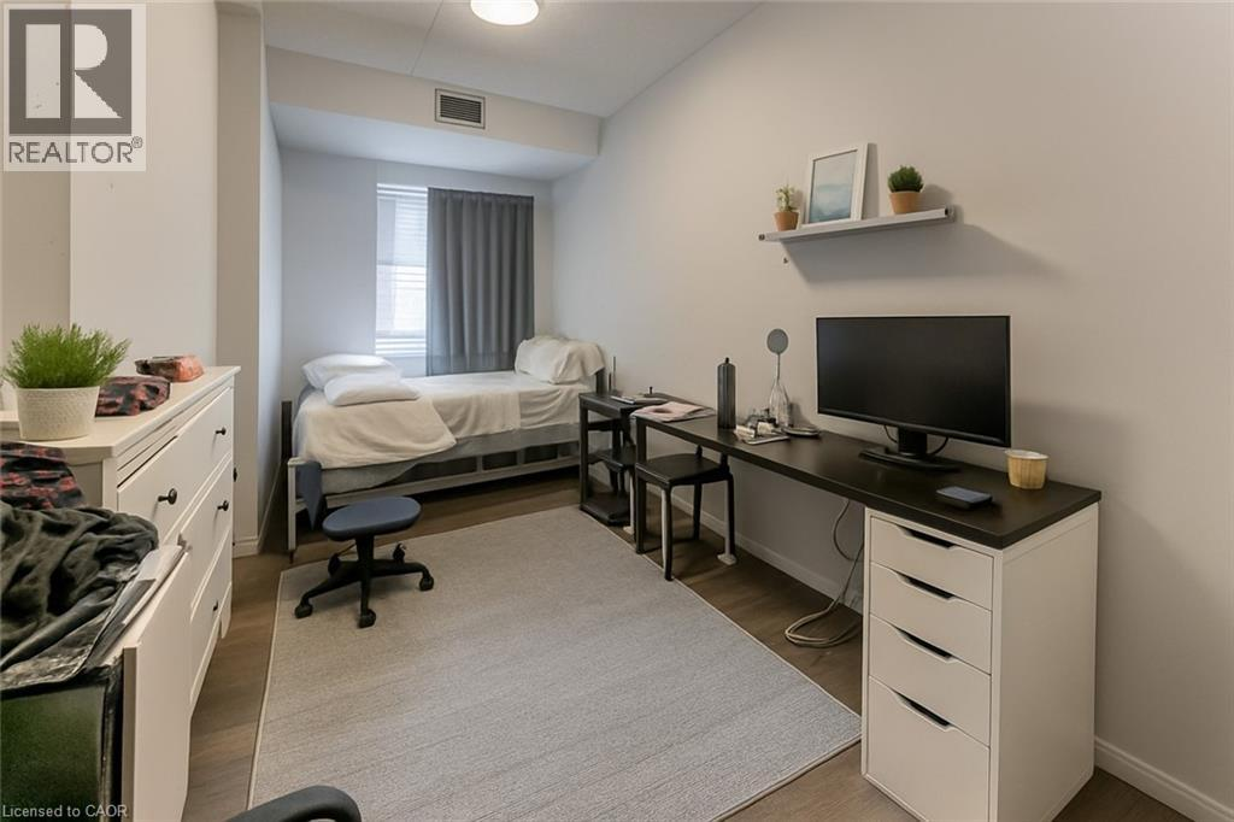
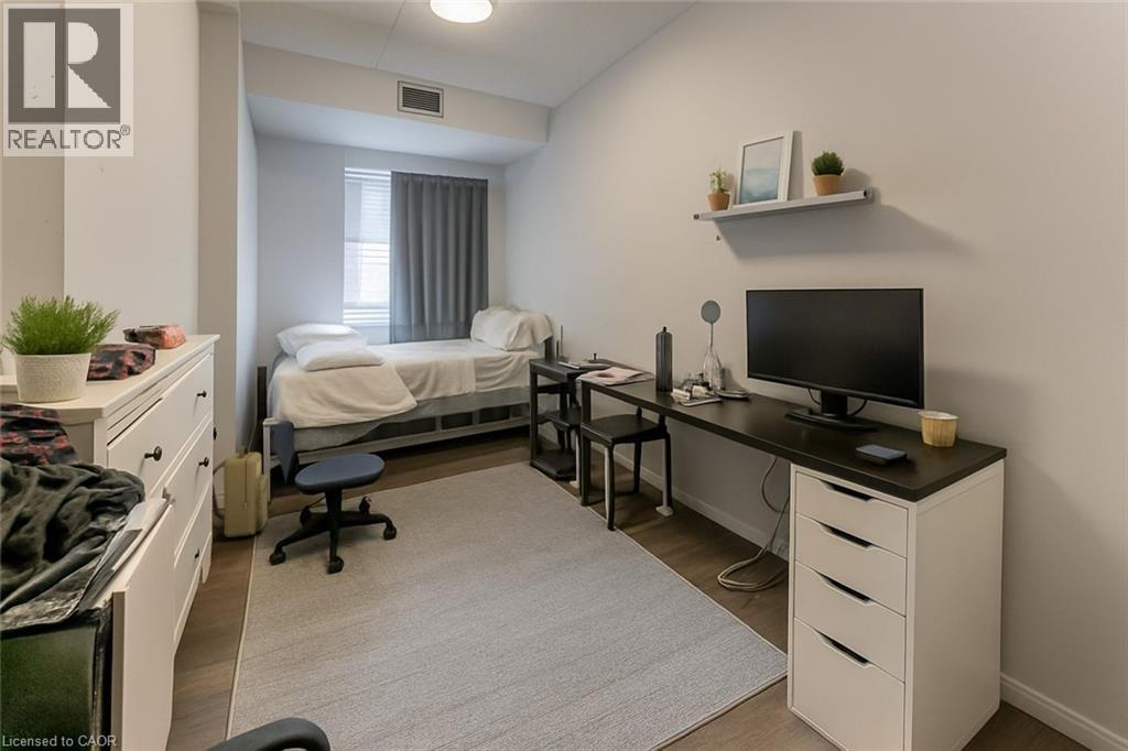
+ backpack (236, 489)
